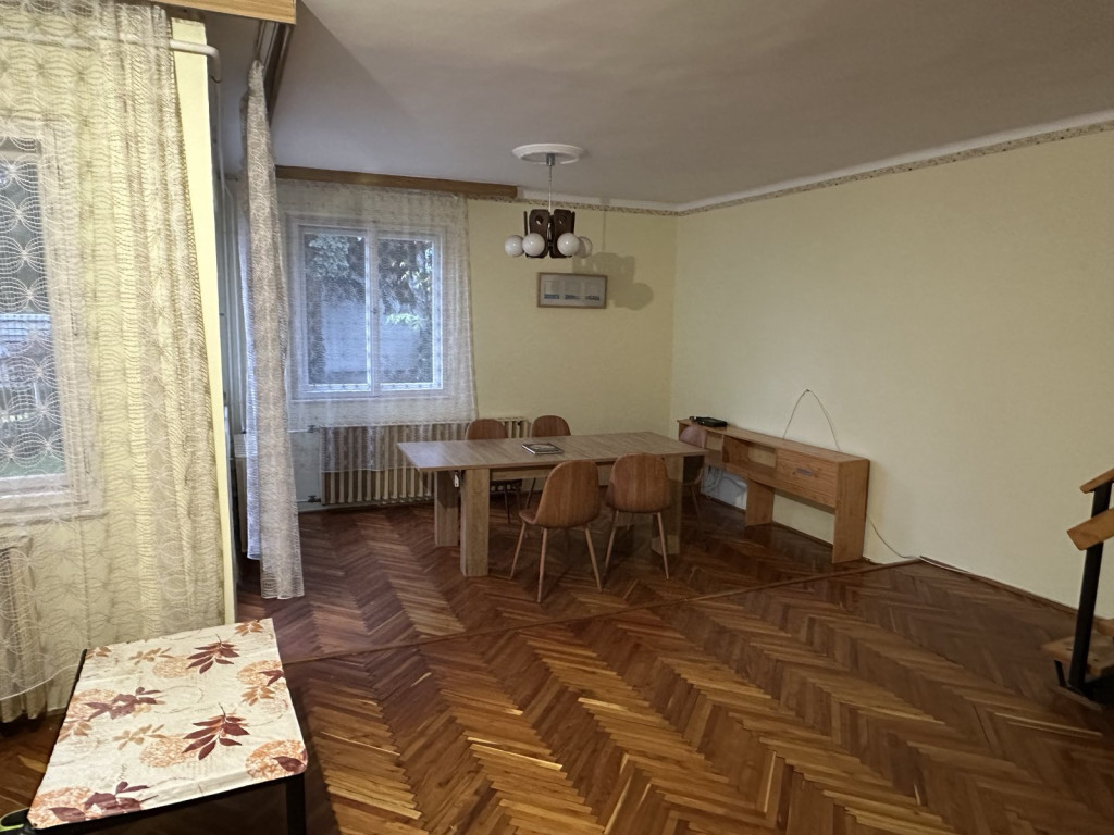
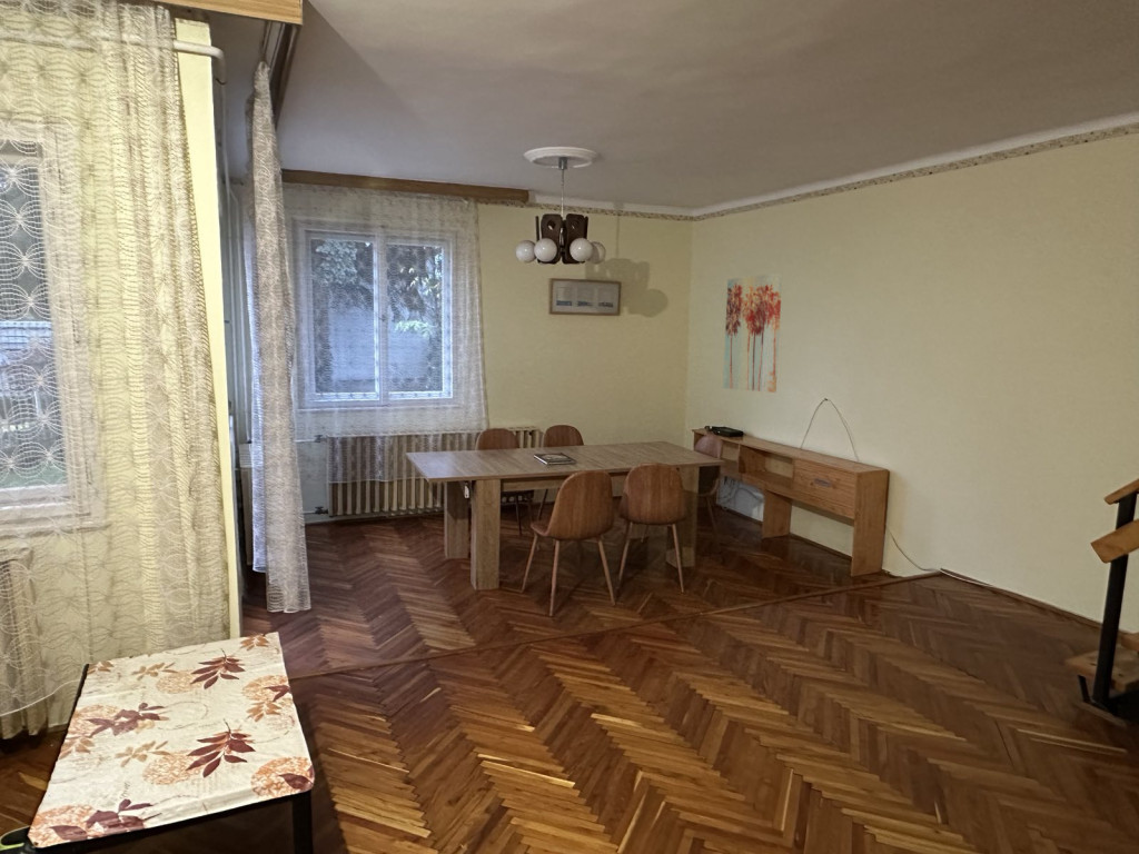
+ wall art (751, 334)
